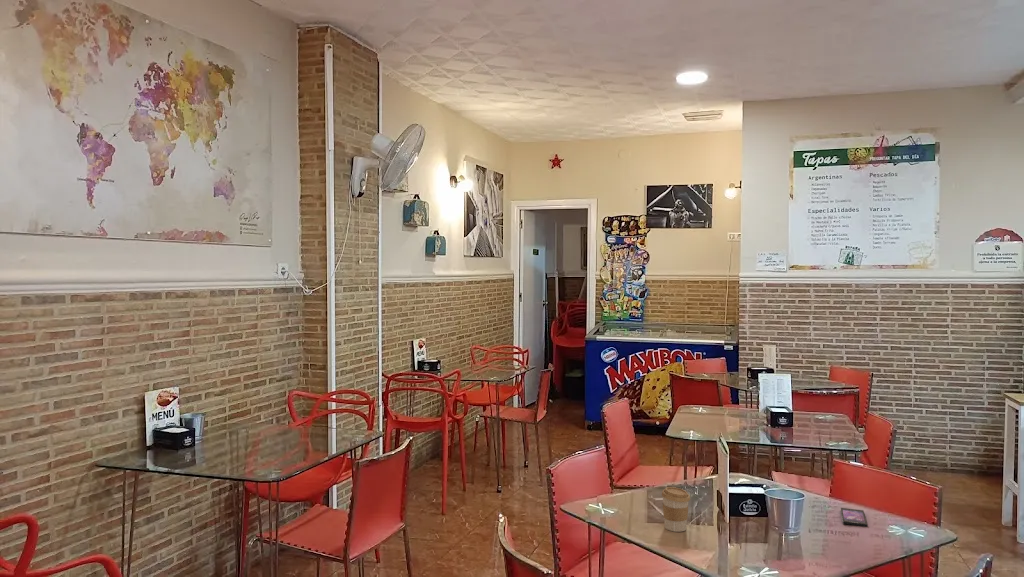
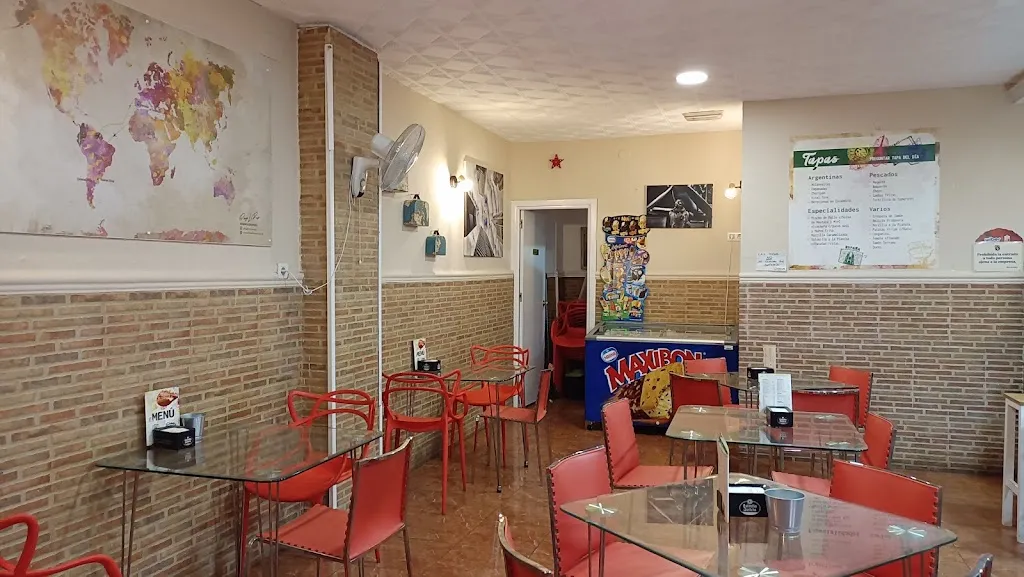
- smartphone (853, 516)
- coffee cup (675, 508)
